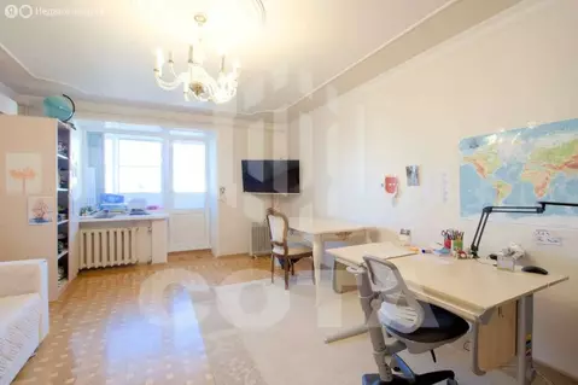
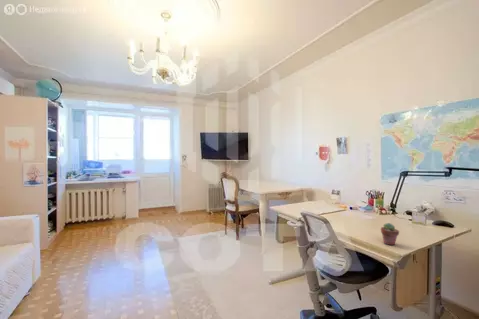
+ potted succulent (389, 233)
